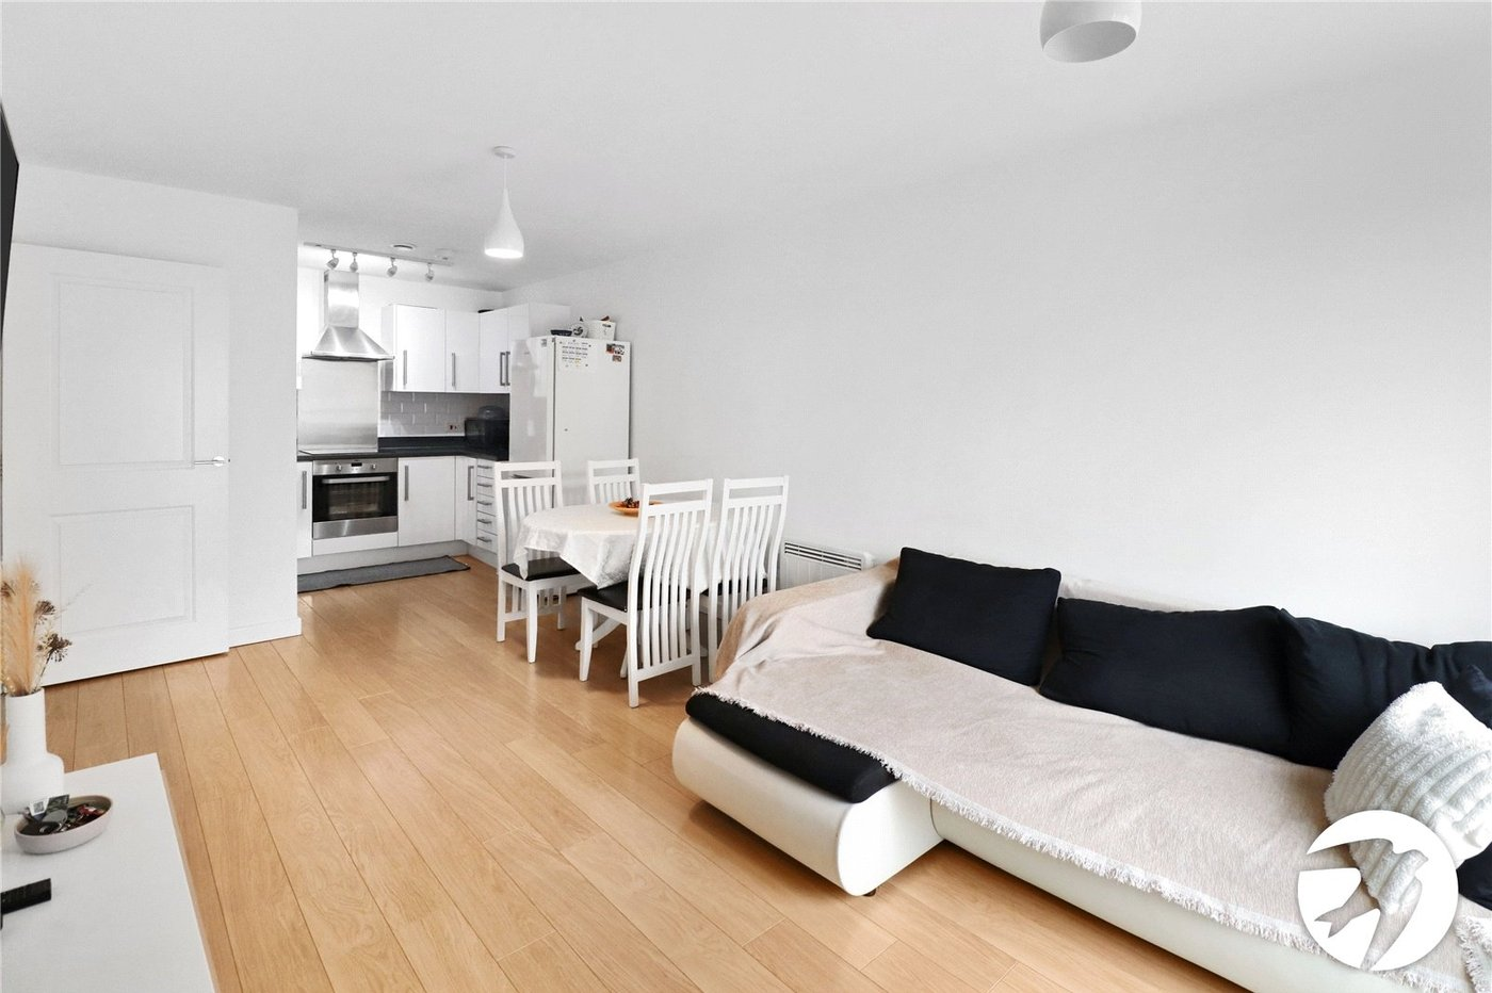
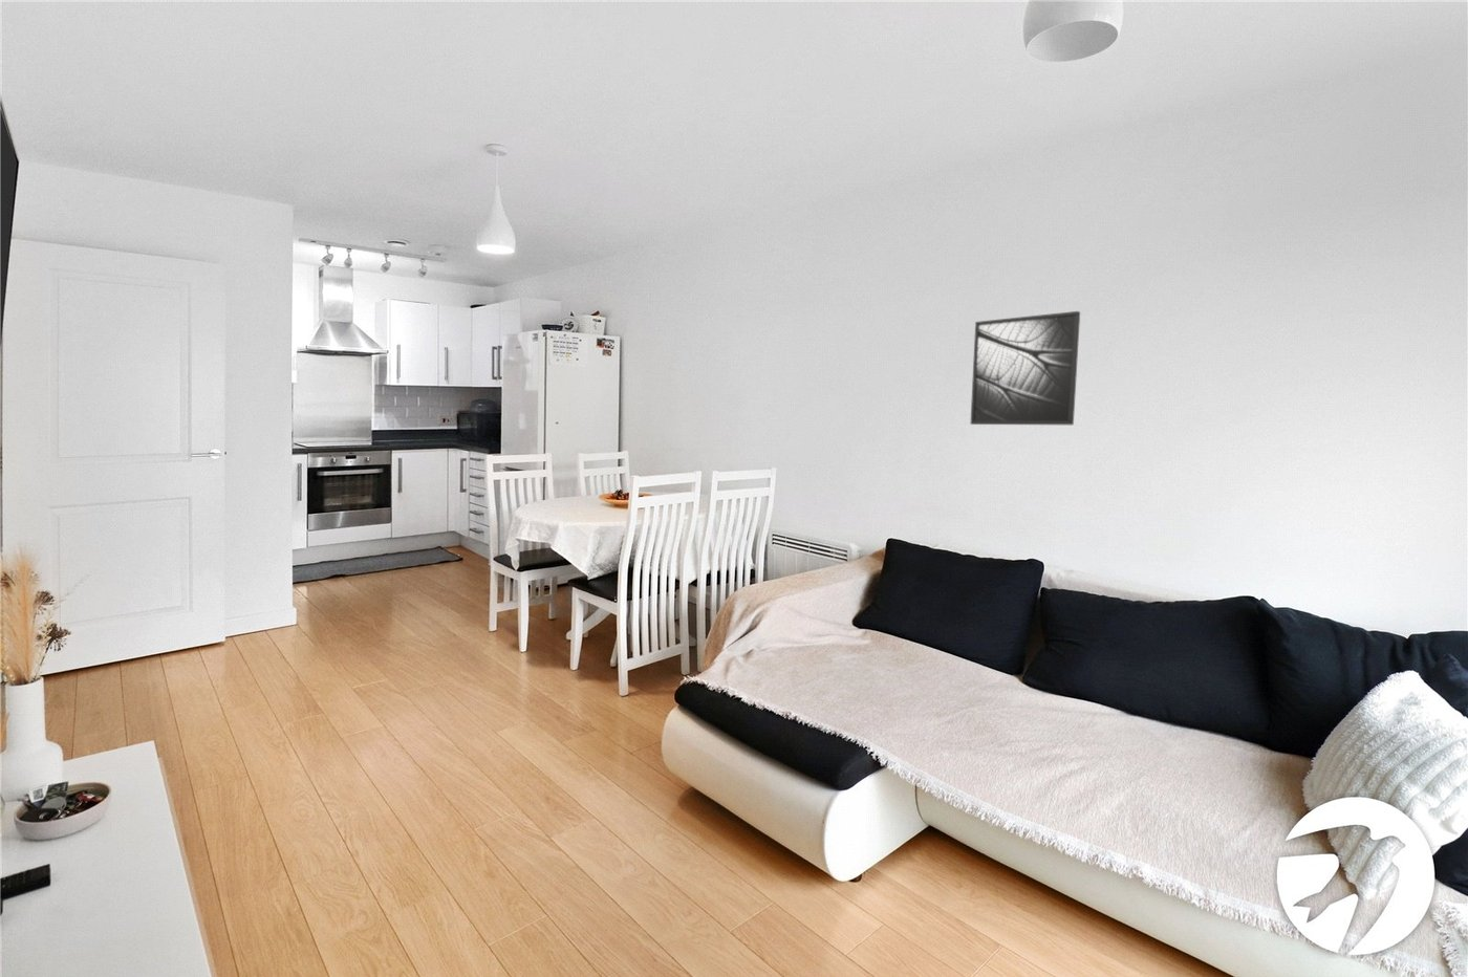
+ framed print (1021, 370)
